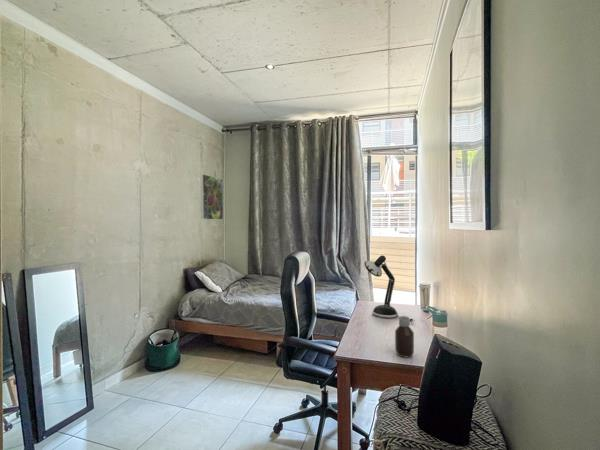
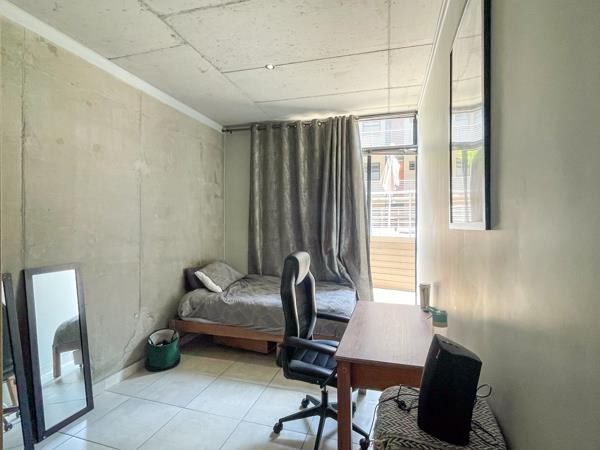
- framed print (212, 198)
- desk lamp (388, 285)
- bottle (404, 335)
